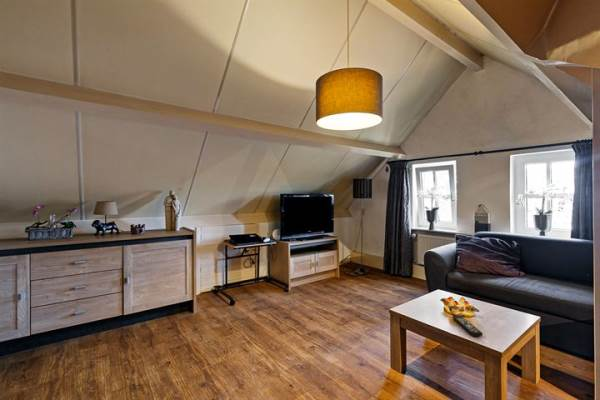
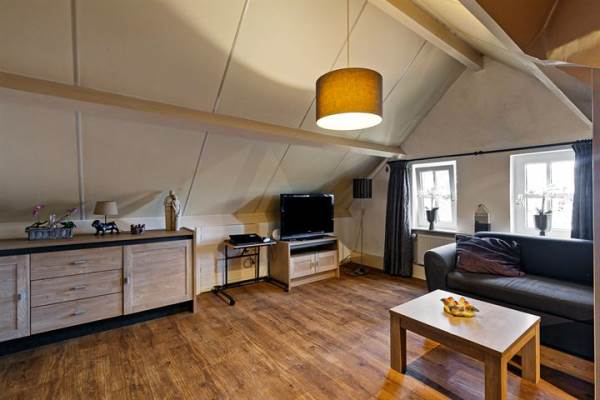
- remote control (466, 325)
